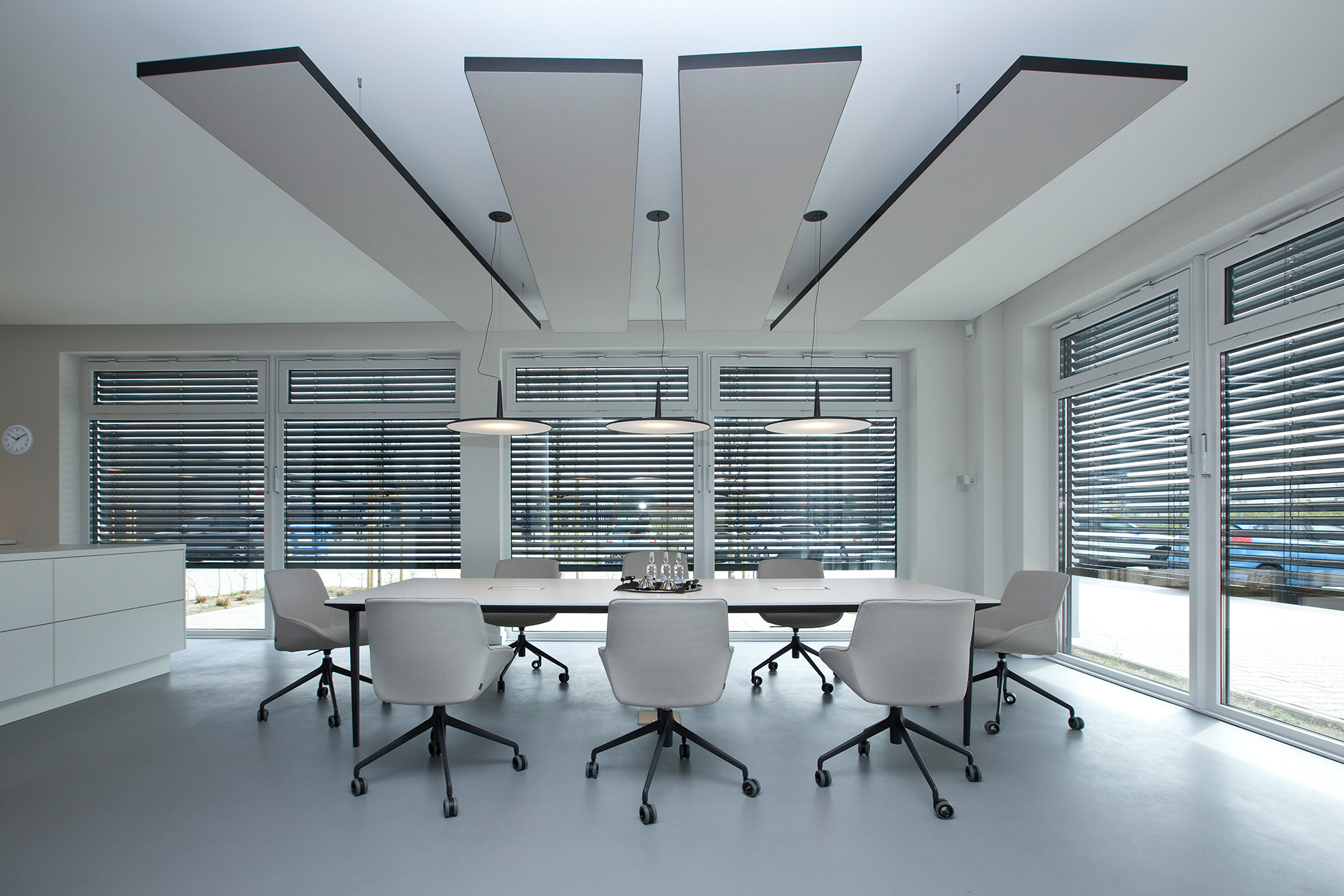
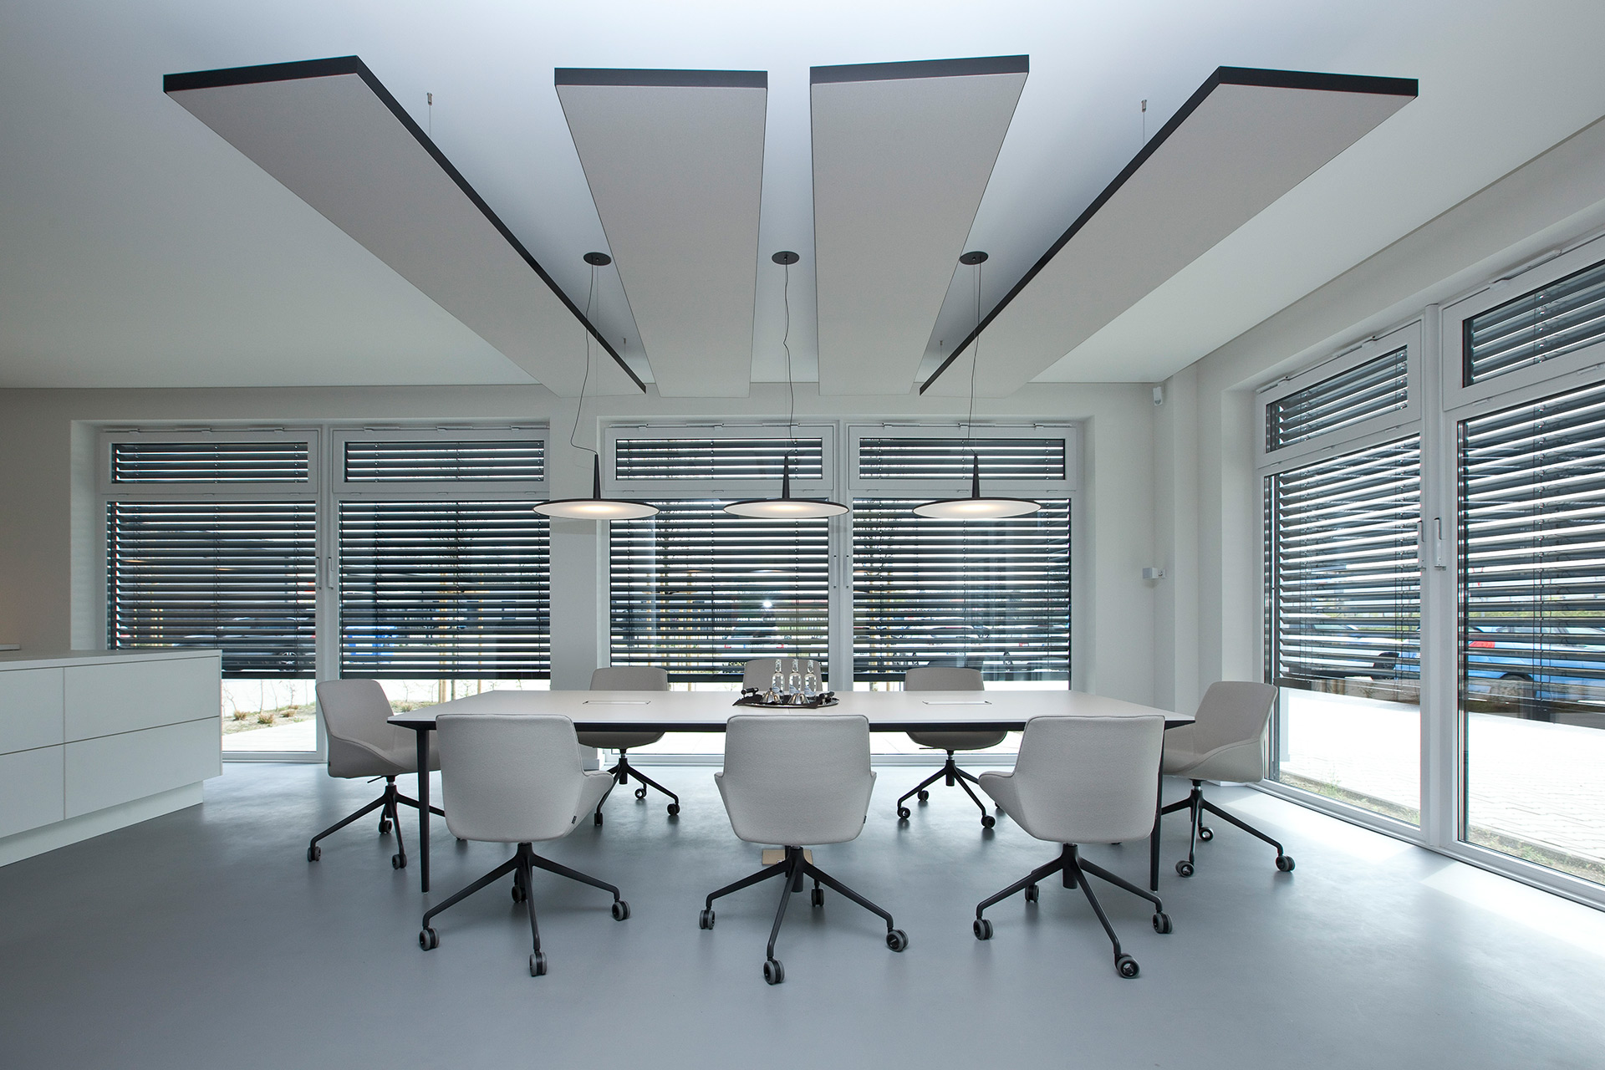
- wall clock (17, 440)
